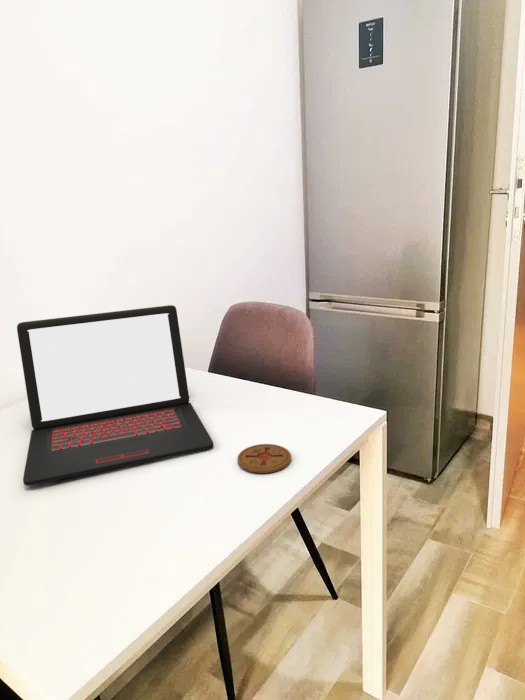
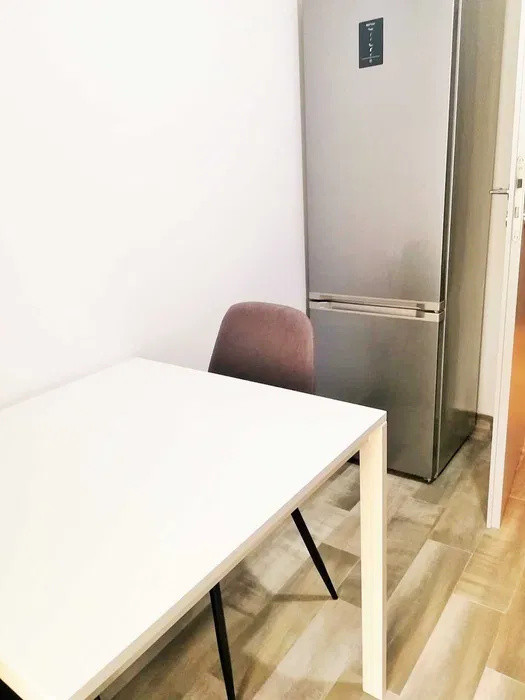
- coaster (264, 457)
- laptop (110, 383)
